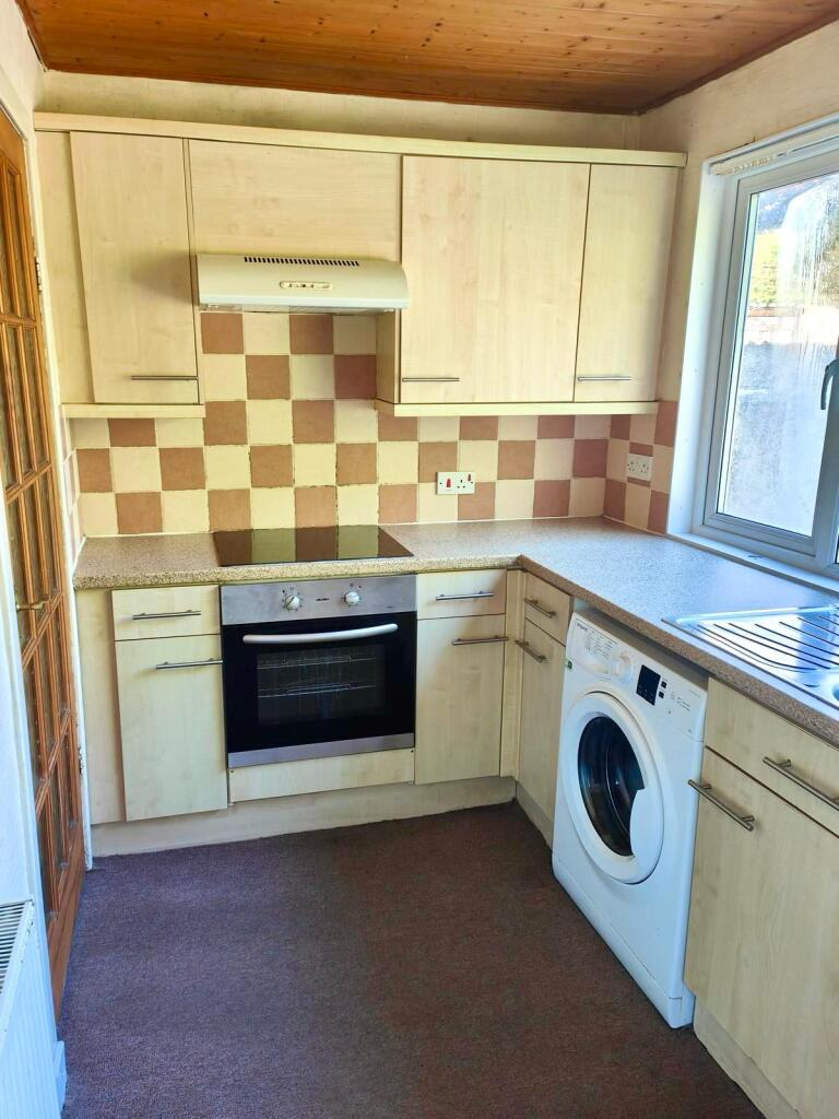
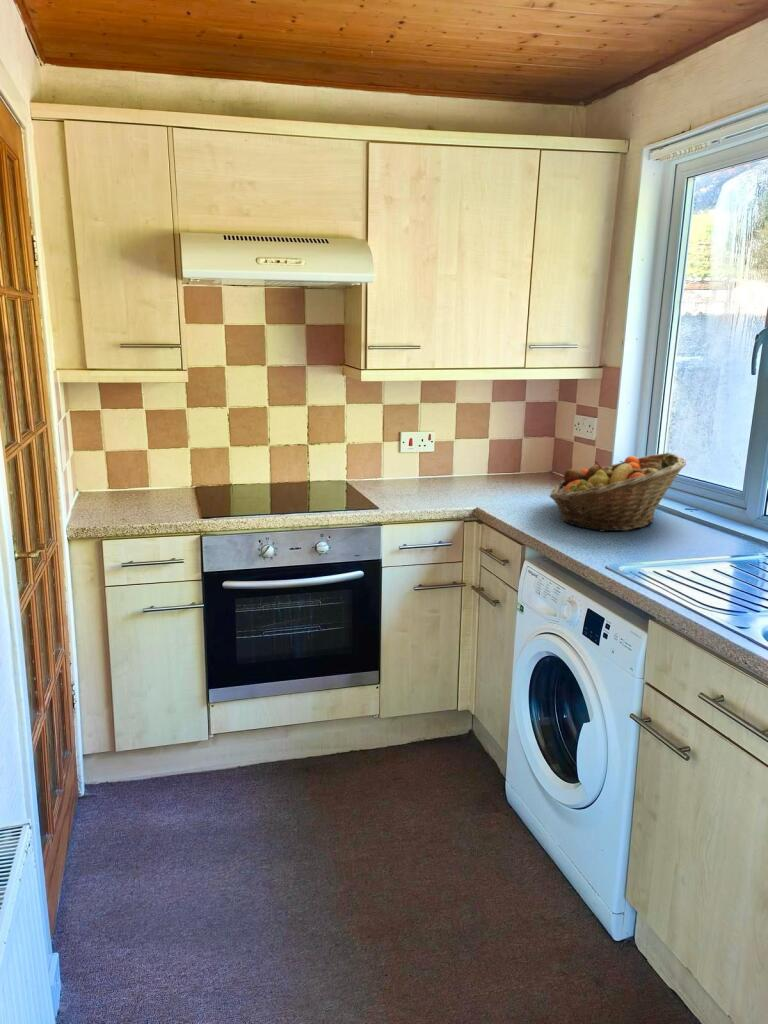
+ fruit basket (615, 487)
